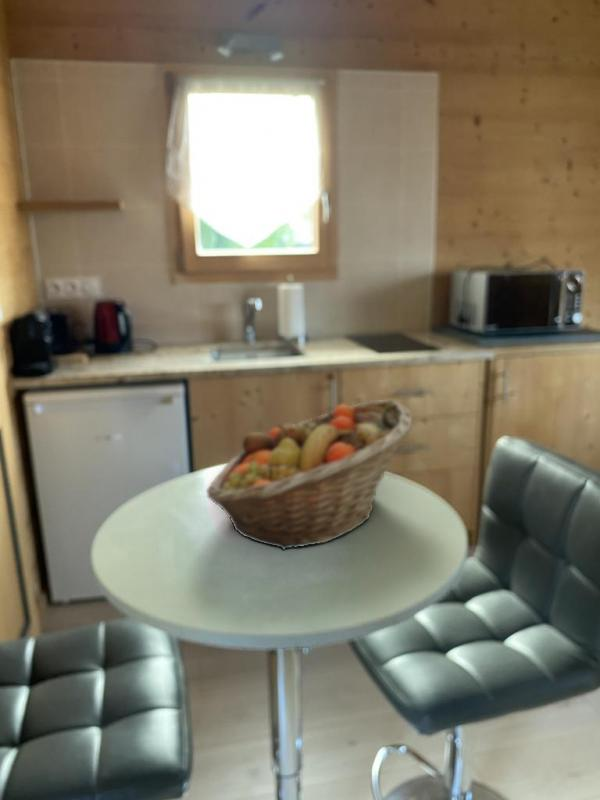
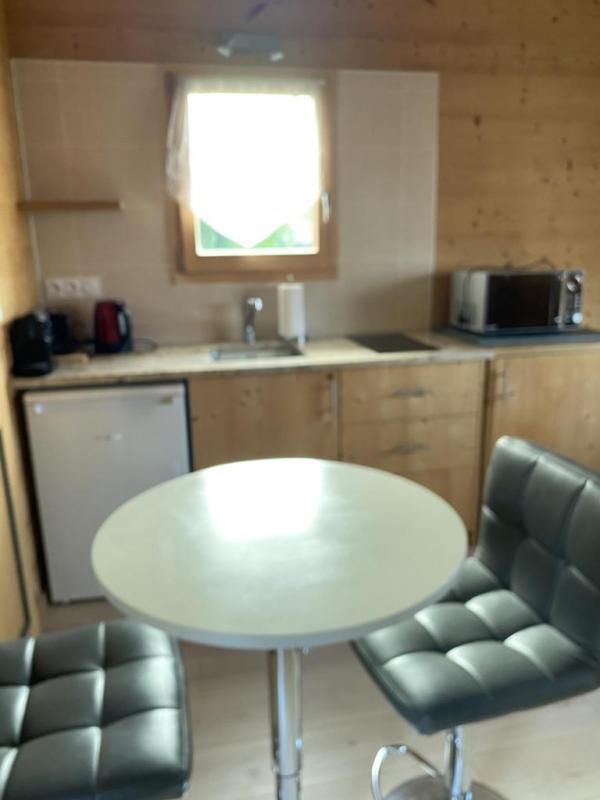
- fruit basket (312, 463)
